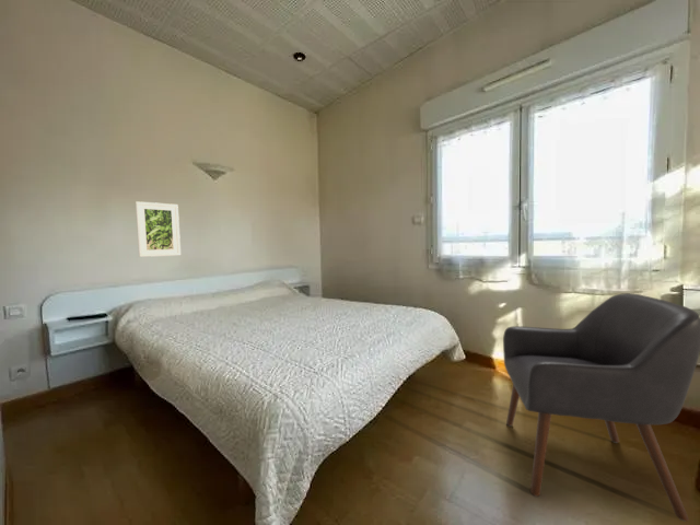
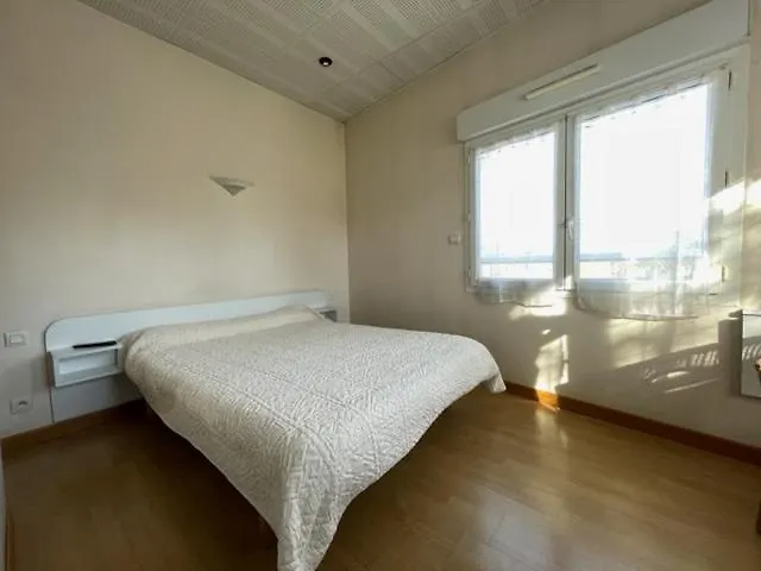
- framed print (159, 230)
- chair (583, 382)
